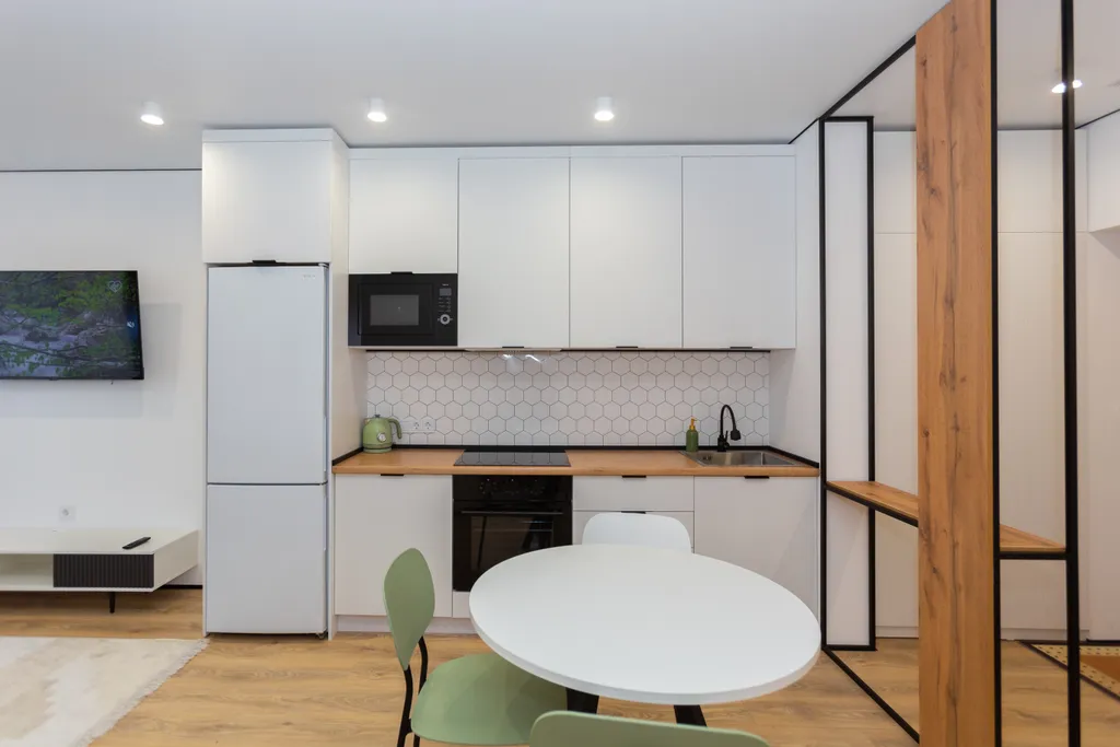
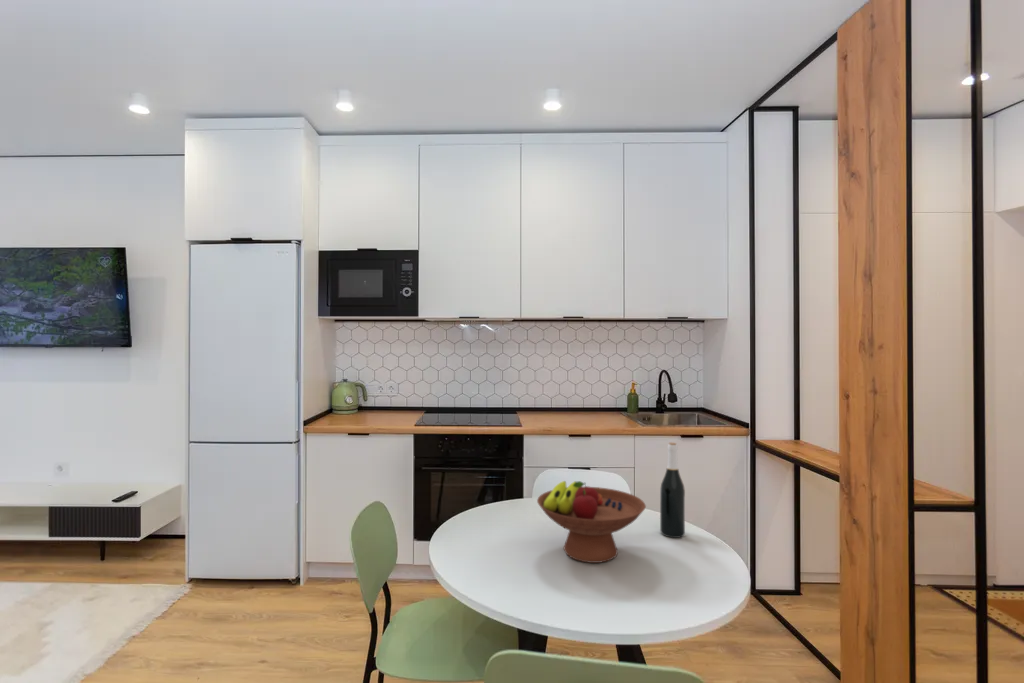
+ fruit bowl (590, 517)
+ wine bottle (672, 488)
